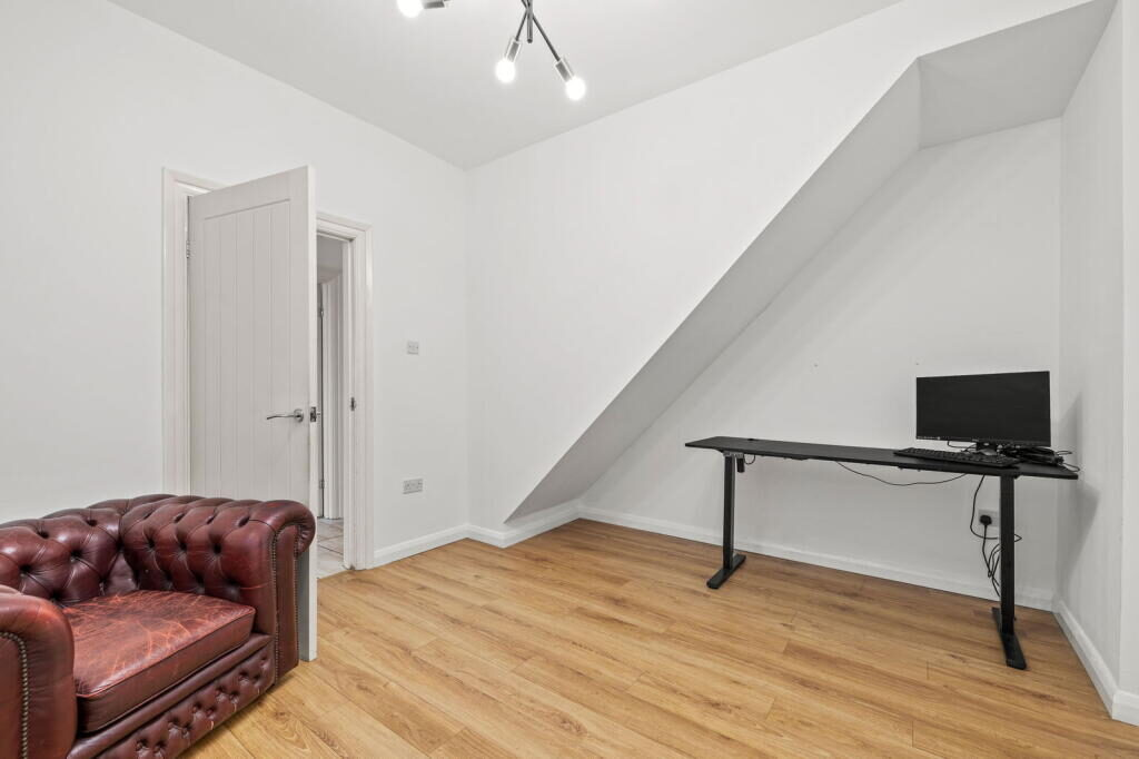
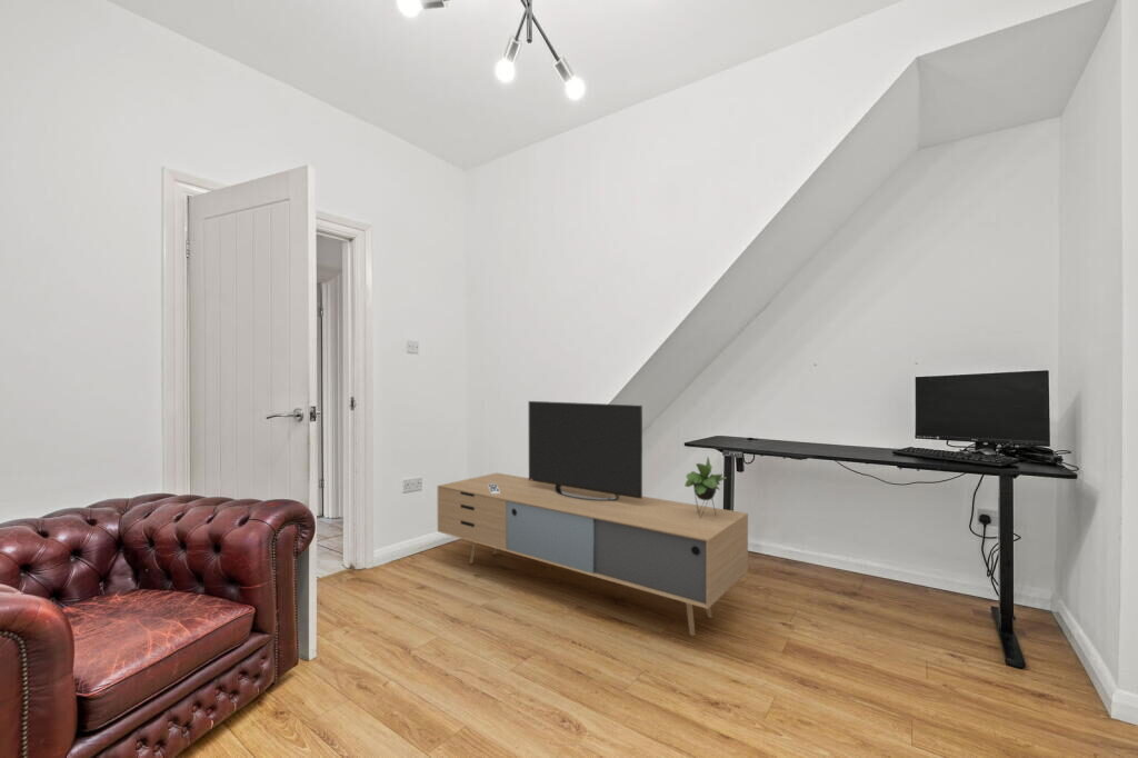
+ media console (576, 495)
